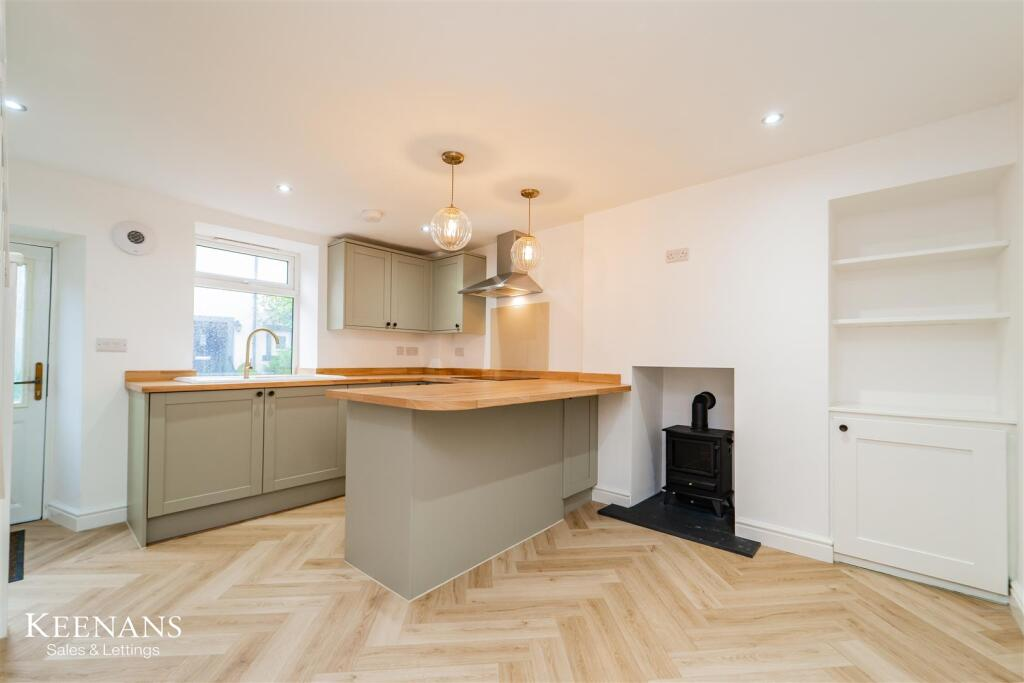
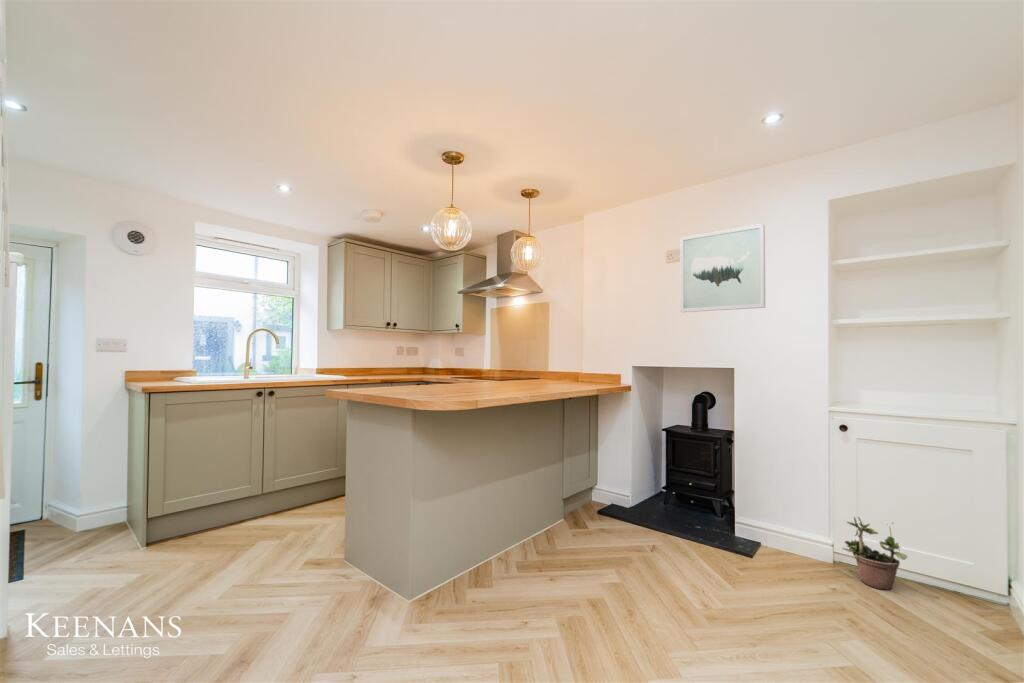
+ potted plant (874, 550)
+ wall art (720, 270)
